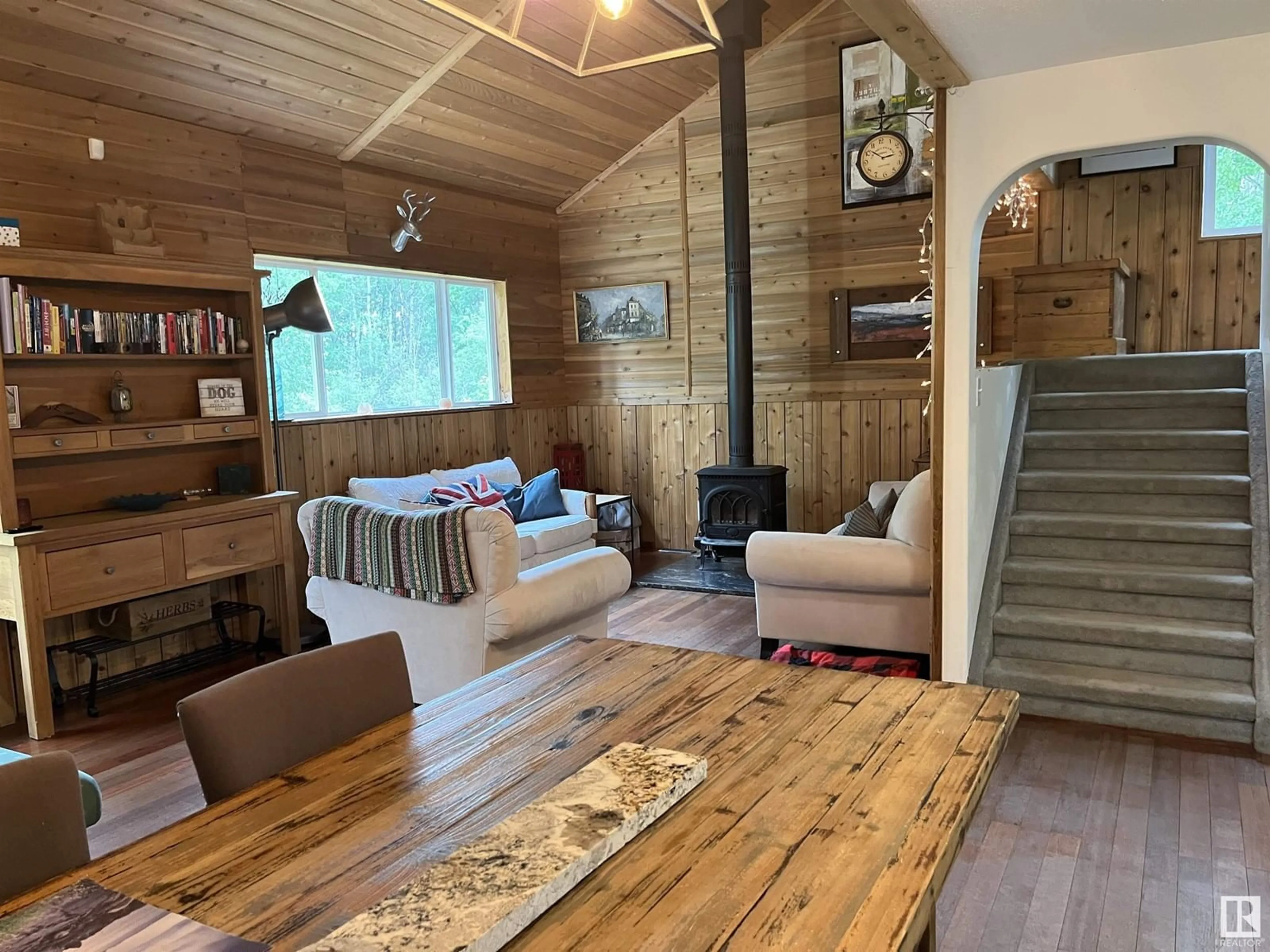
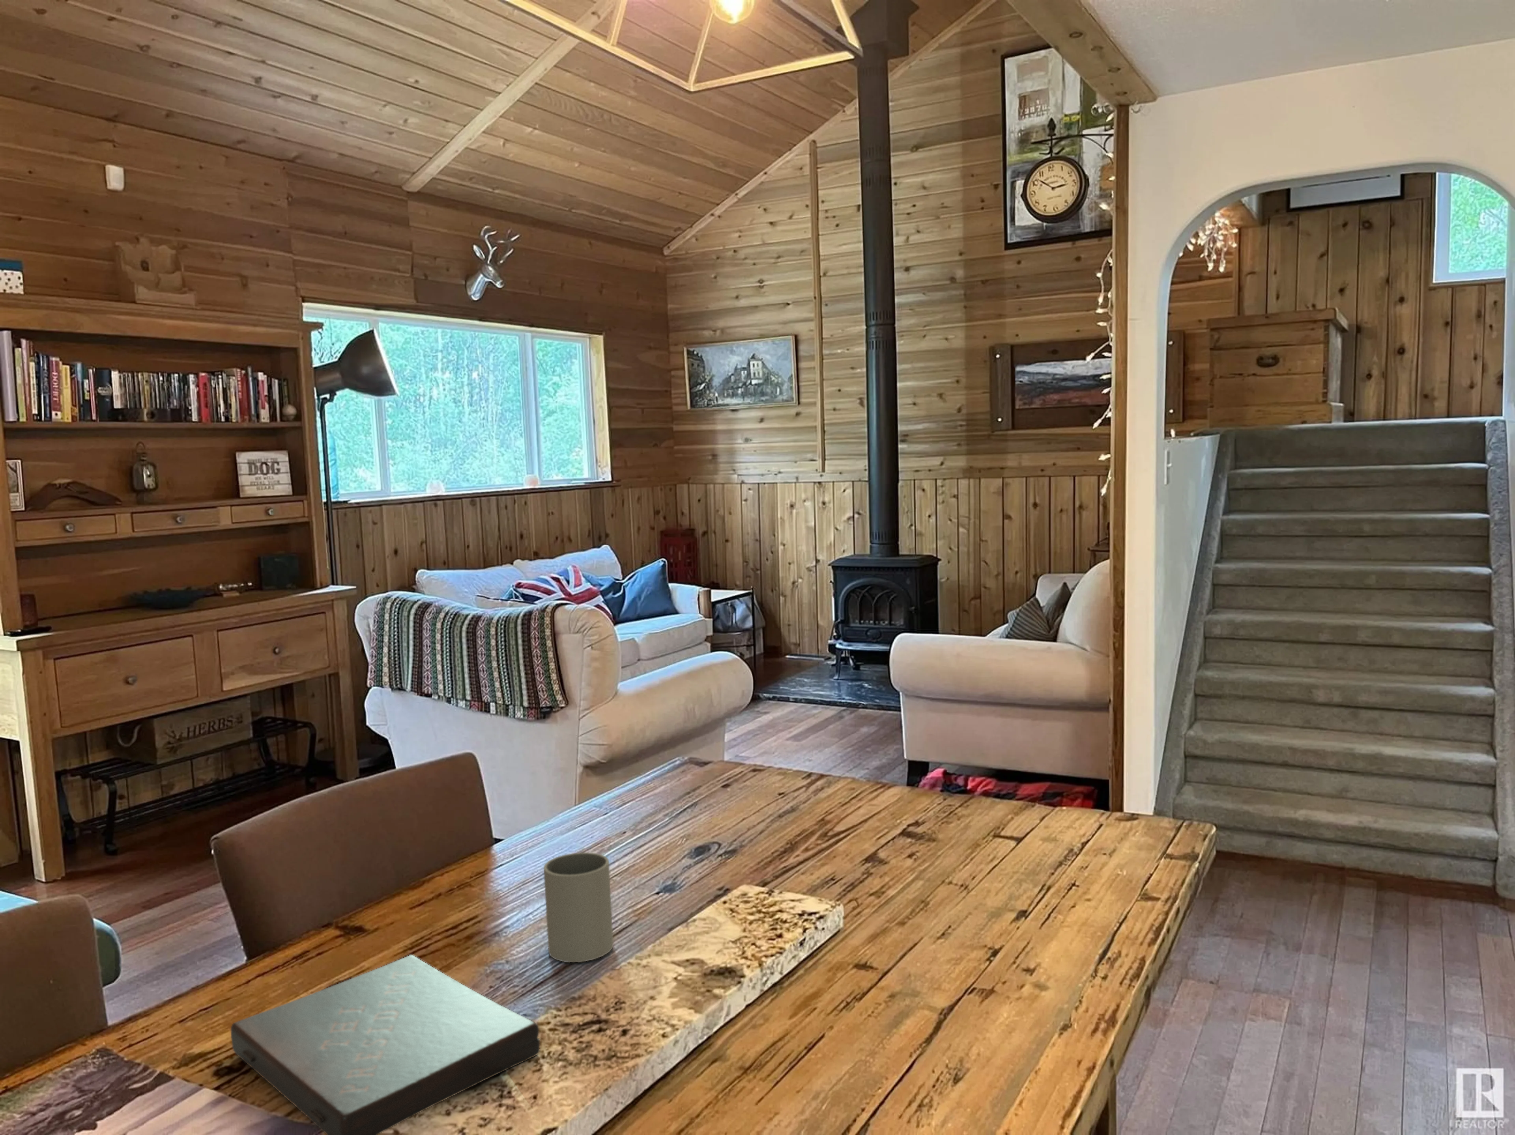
+ mug (571, 900)
+ book (383, 1040)
